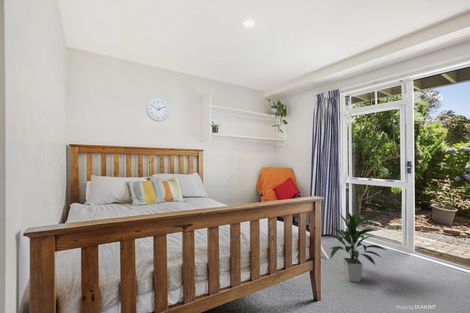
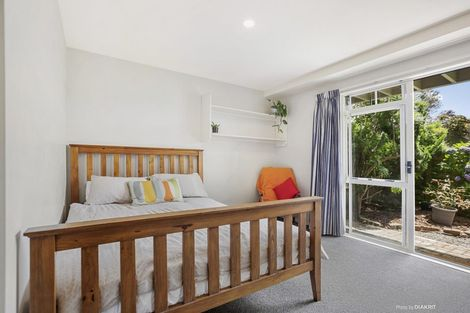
- indoor plant (353, 244)
- wall clock (158, 109)
